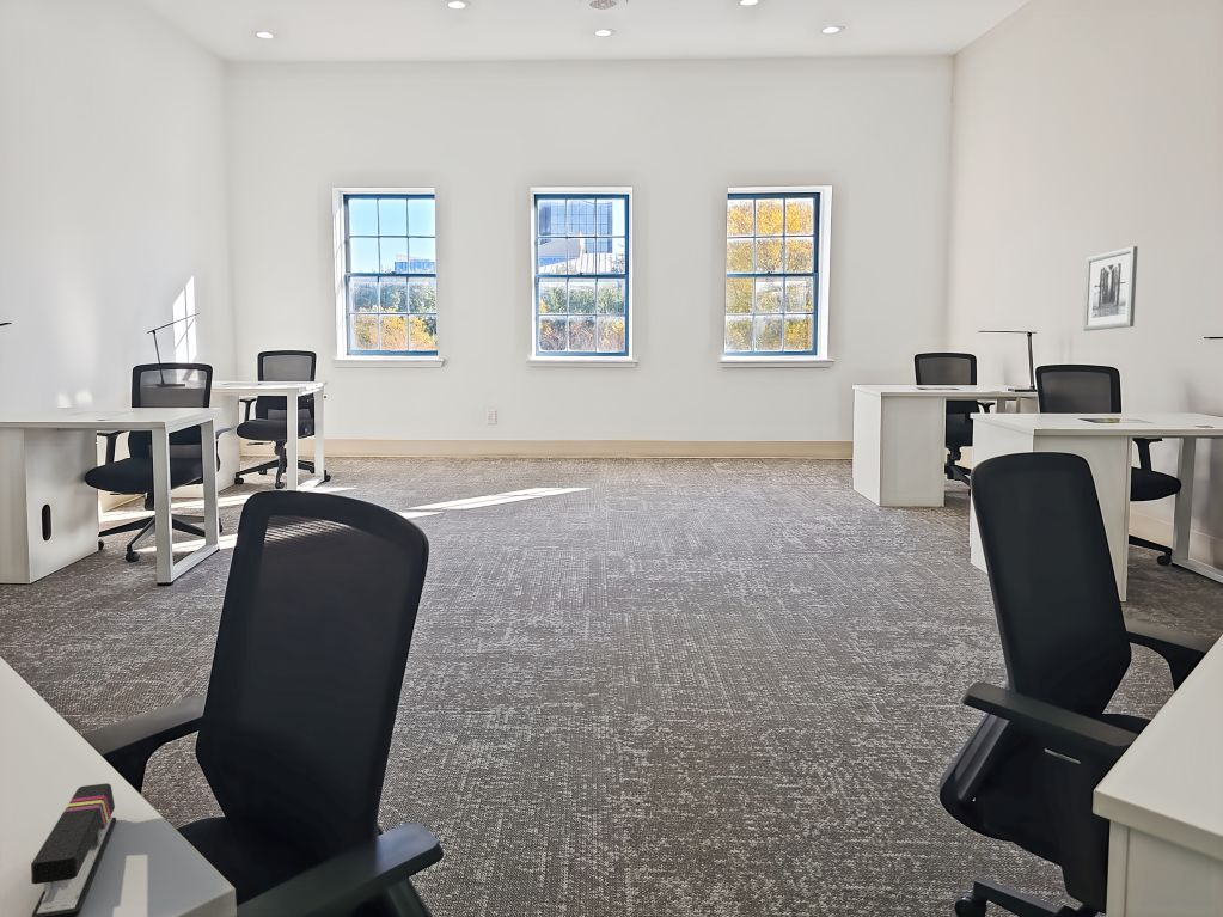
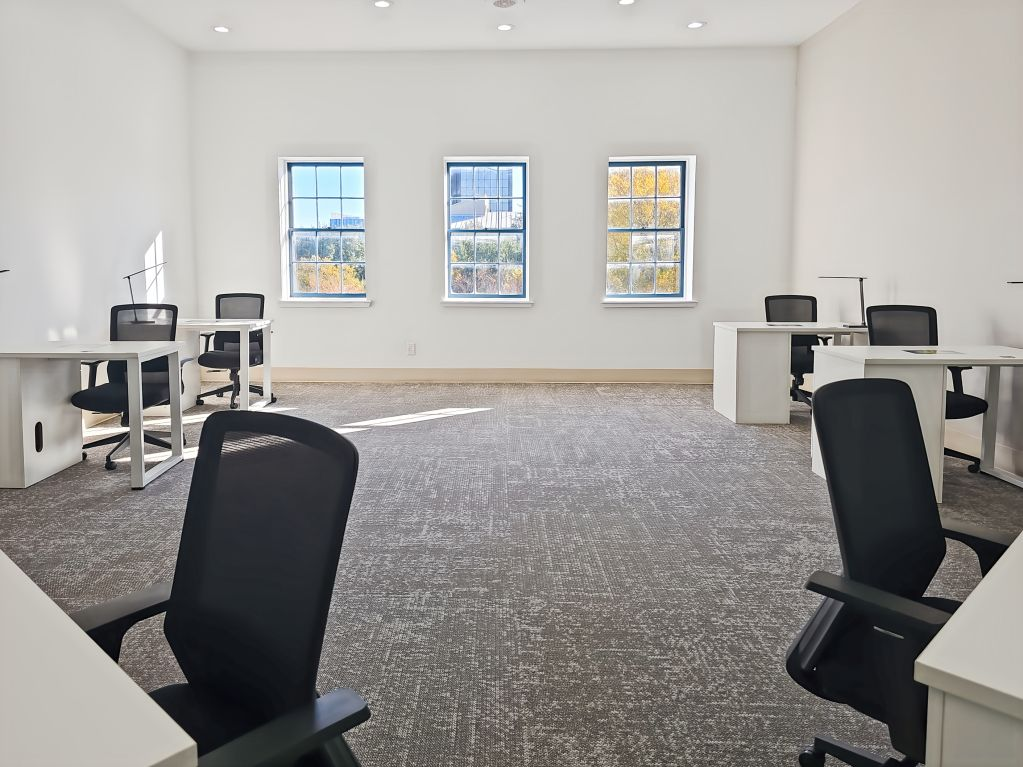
- wall art (1108, 291)
- stapler (77, 840)
